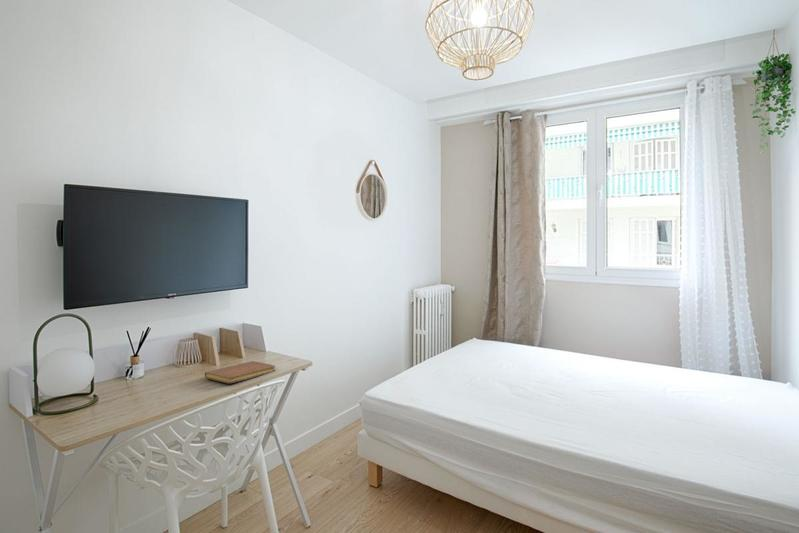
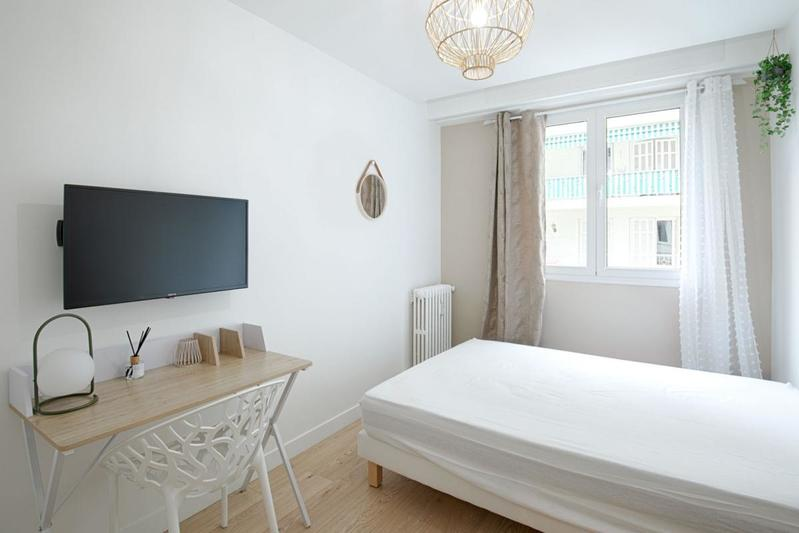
- notebook (241, 371)
